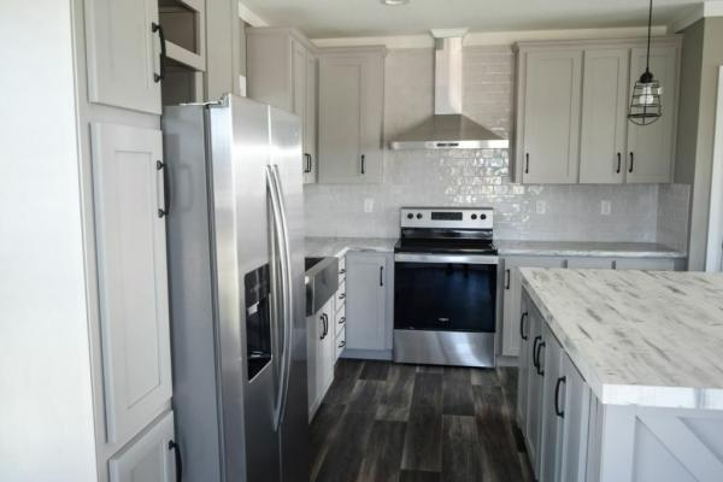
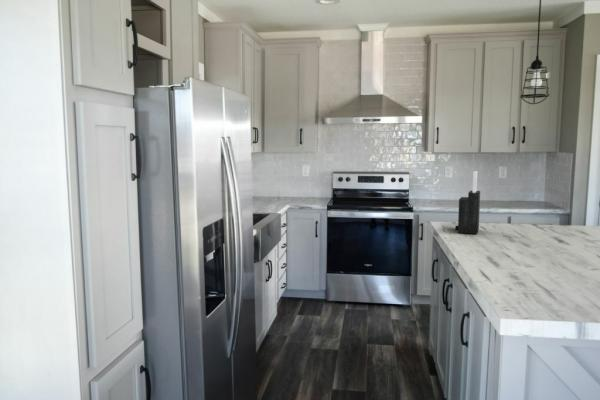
+ knife block (467, 201)
